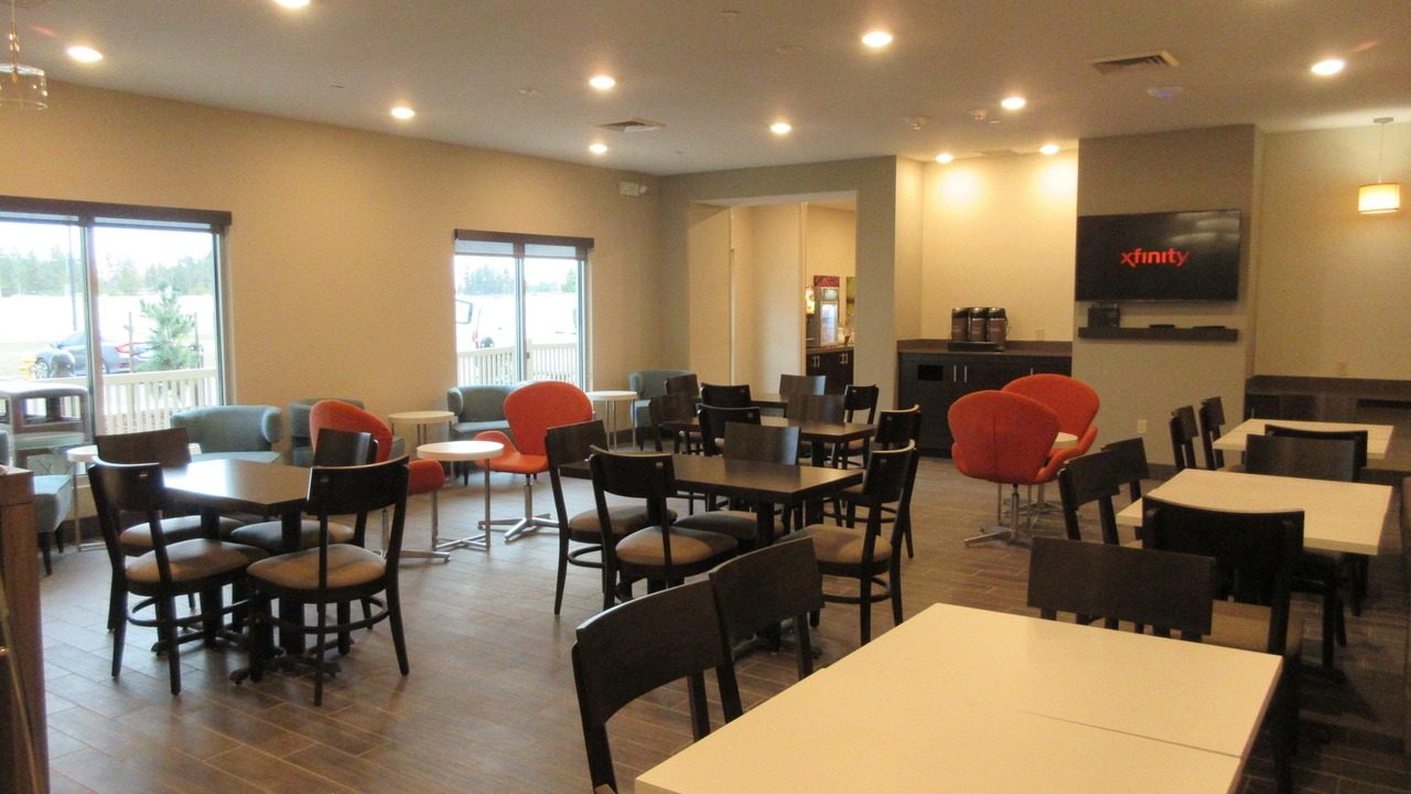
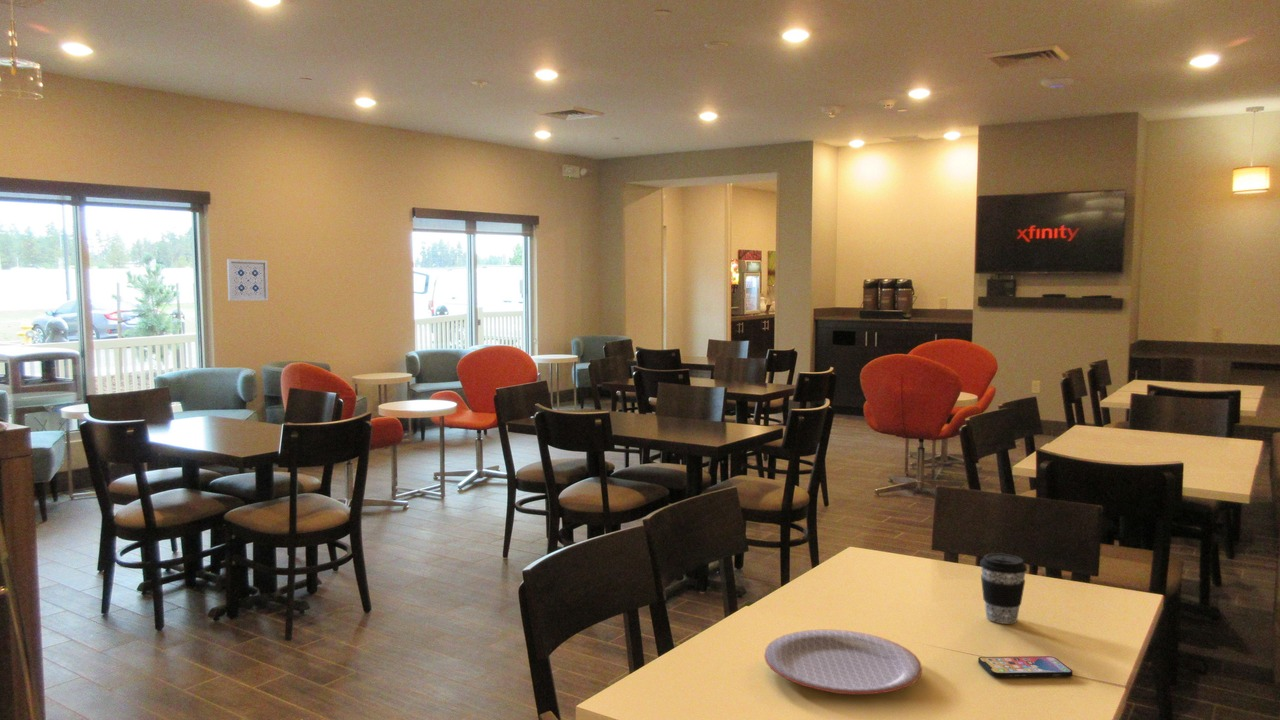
+ wall art (248, 280)
+ plate (841, 664)
+ coffee cup (1002, 588)
+ smartphone (1024, 666)
